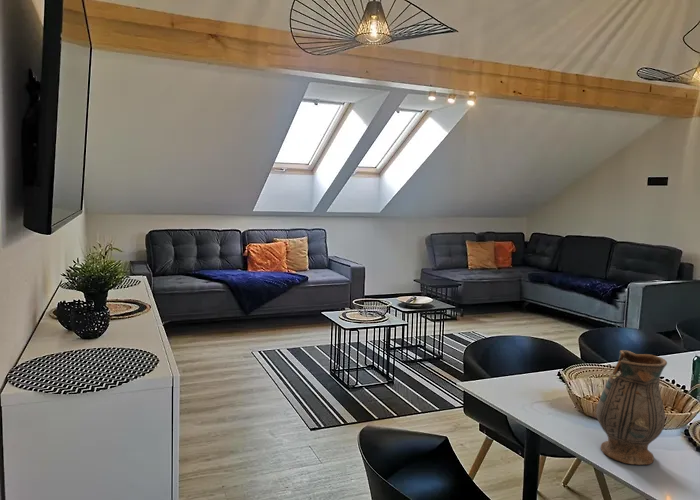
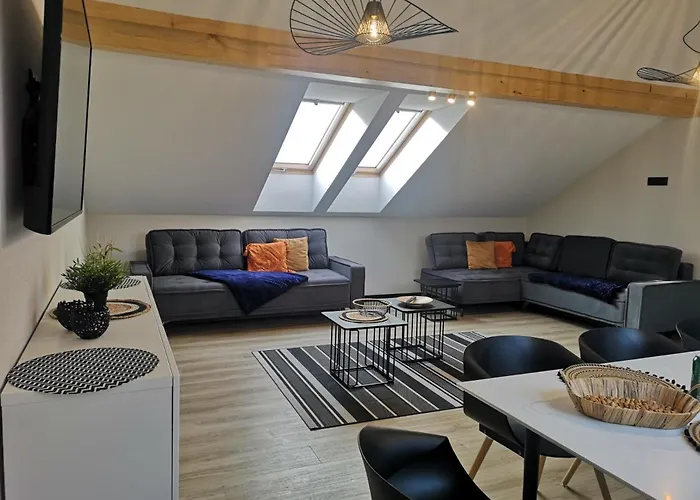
- ceramic pitcher (631, 406)
